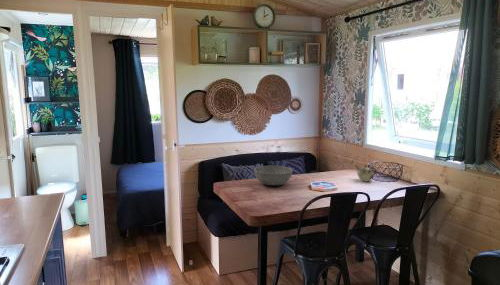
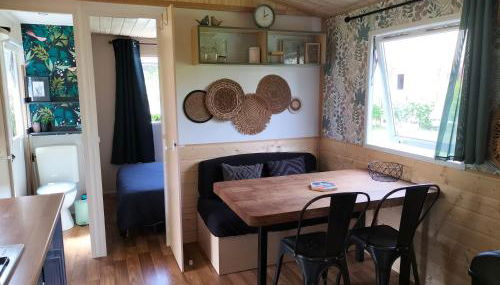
- bowl (273, 176)
- teapot (364, 172)
